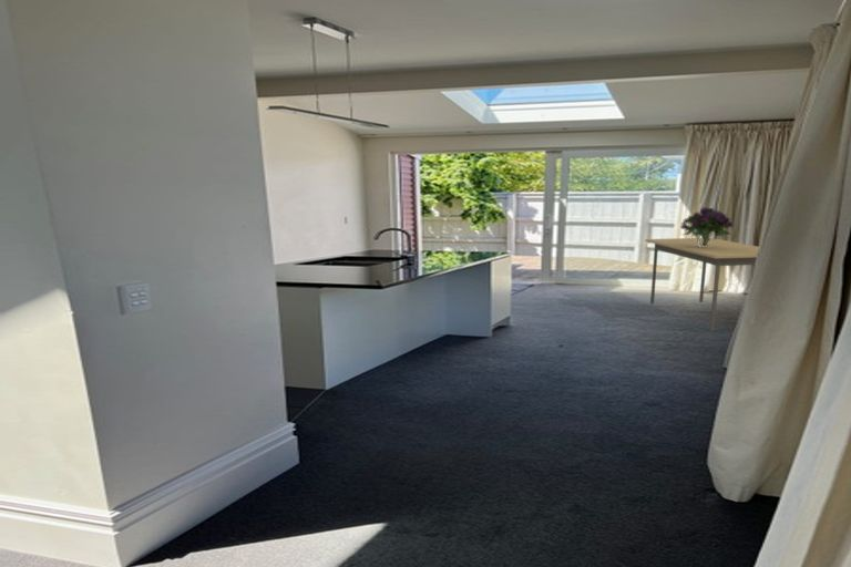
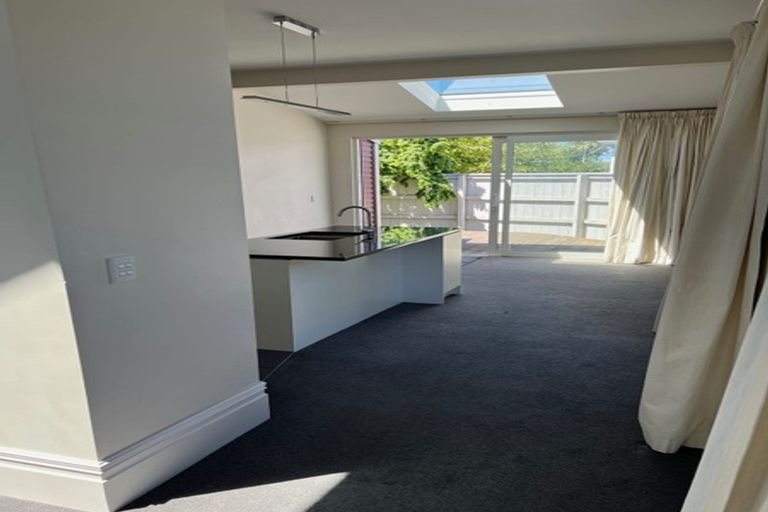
- bouquet (705, 227)
- dining table (704, 280)
